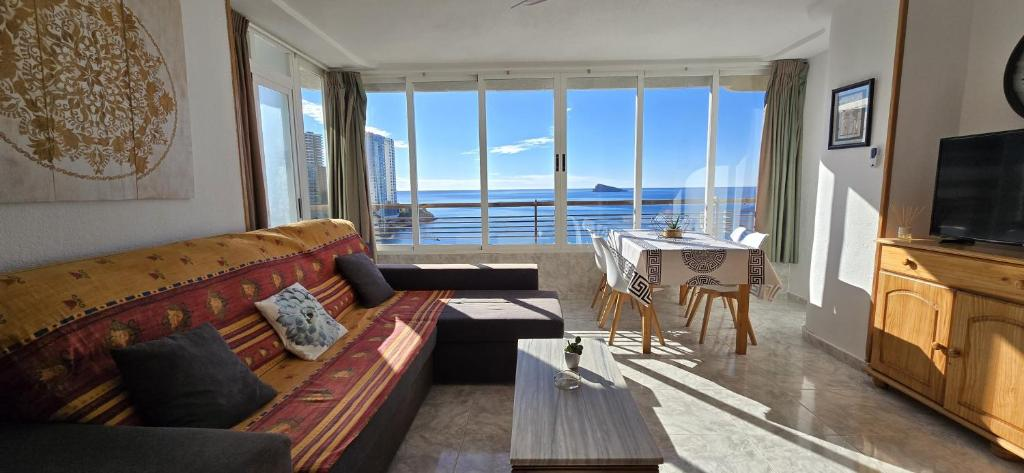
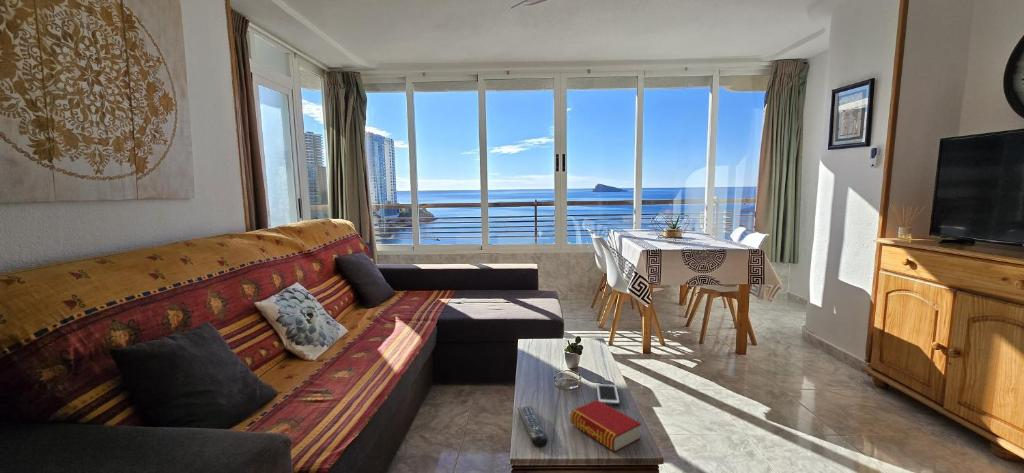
+ book (604, 424)
+ cell phone (607, 393)
+ remote control (531, 423)
